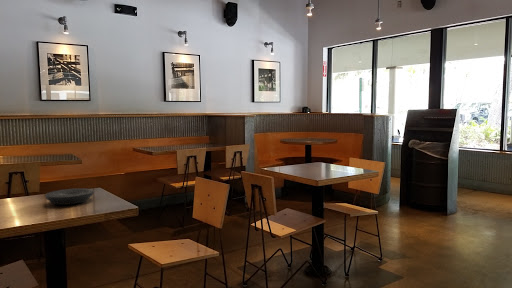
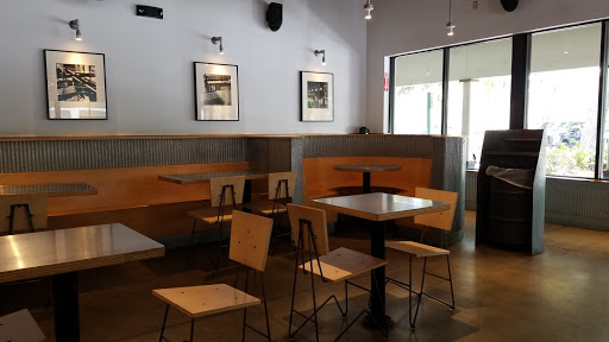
- plate (70, 197)
